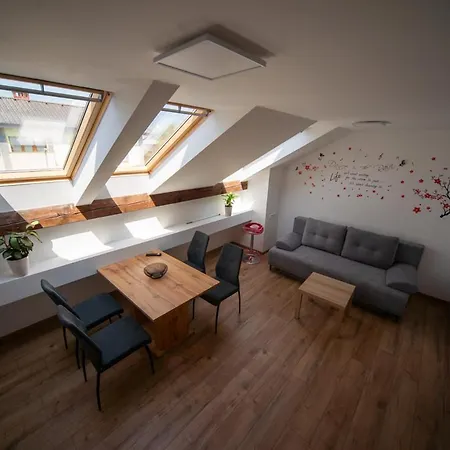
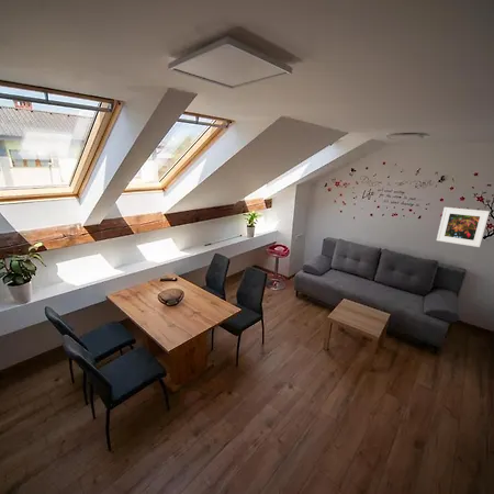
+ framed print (461, 226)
